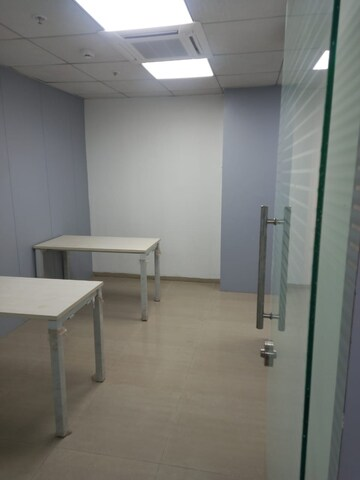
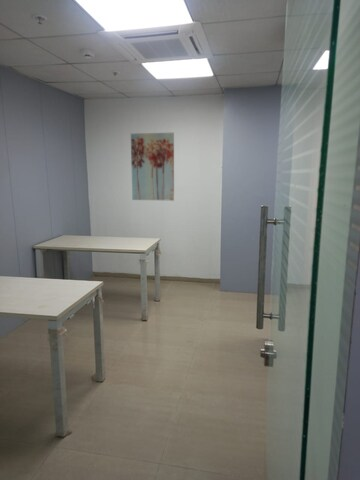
+ wall art (152, 167)
